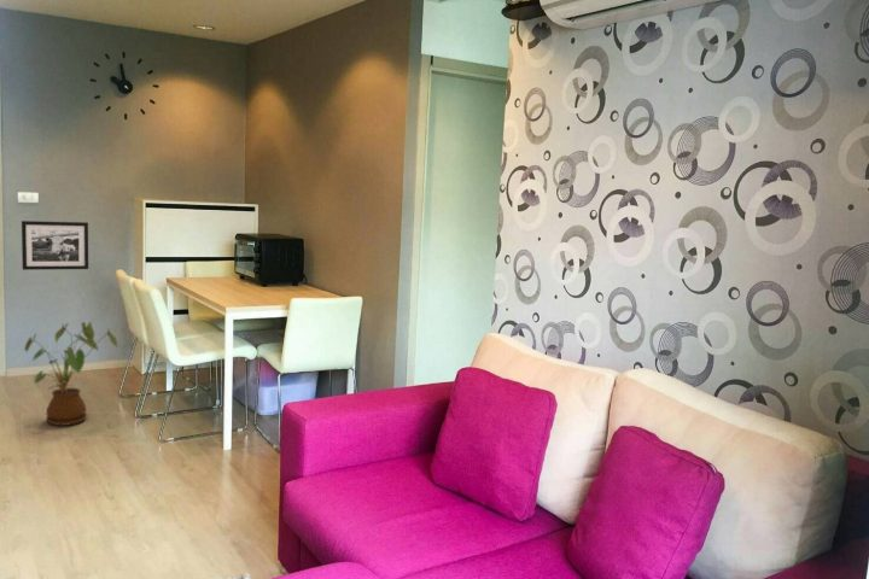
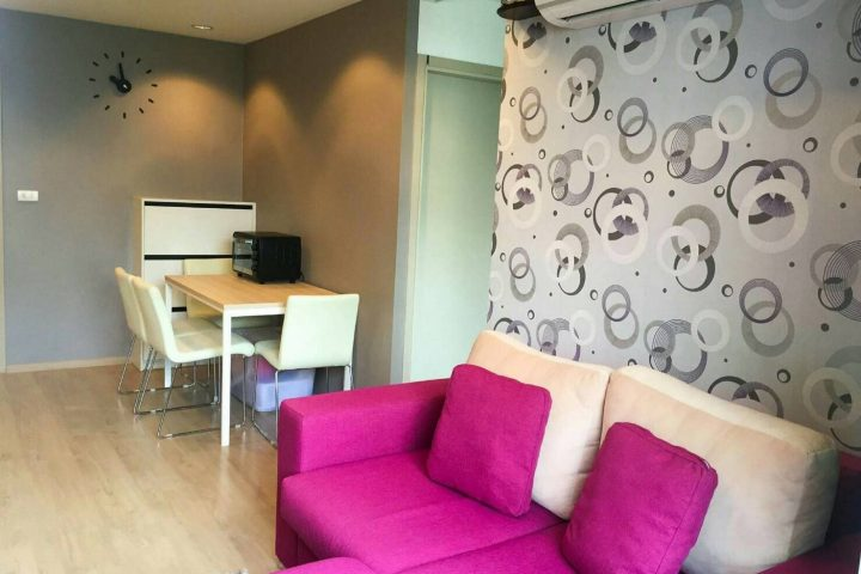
- picture frame (56, 245)
- house plant (71, 374)
